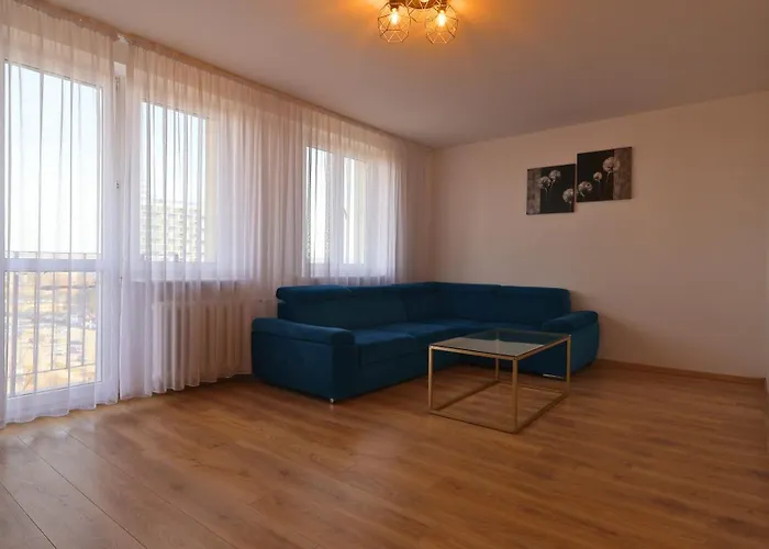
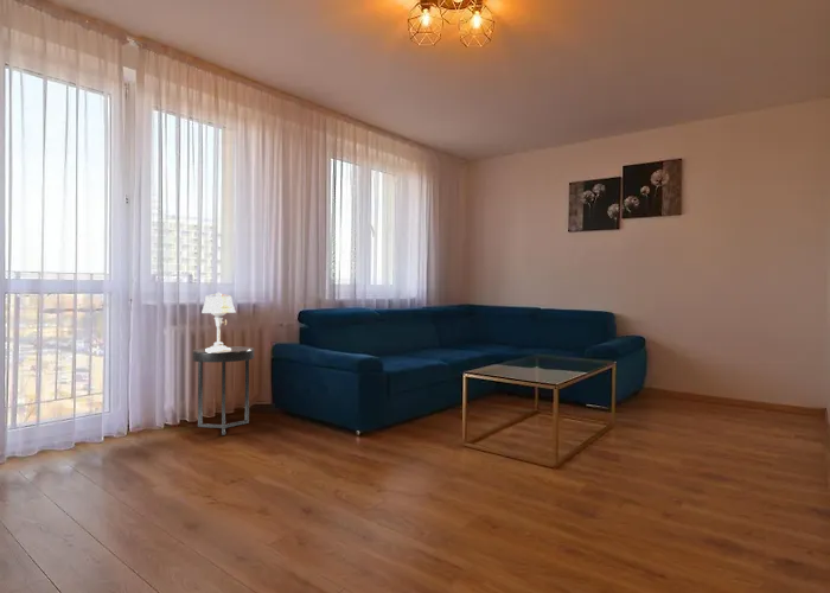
+ table lamp (218, 320)
+ side table (223, 388)
